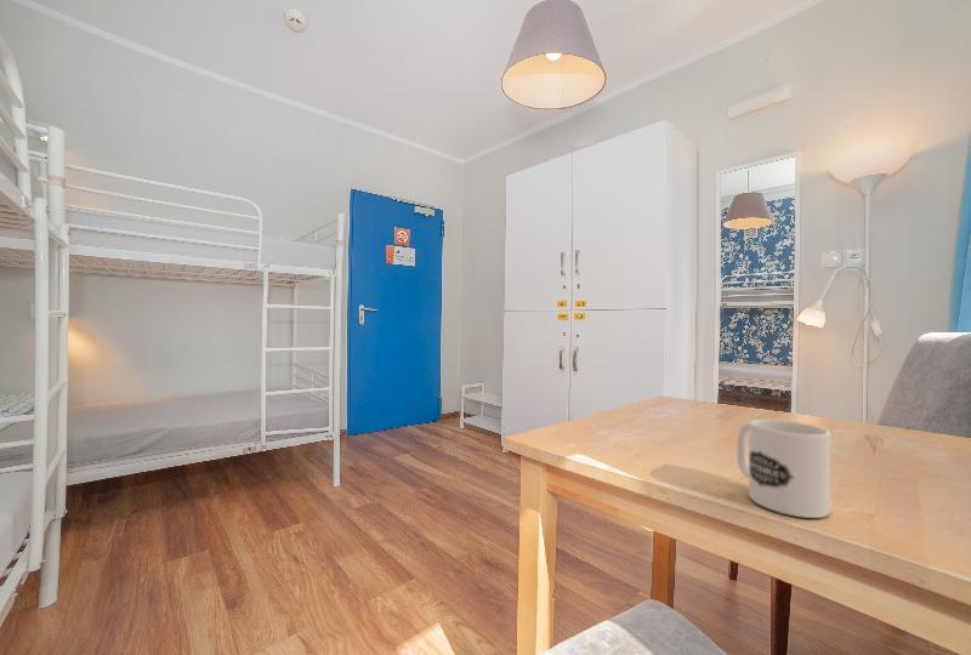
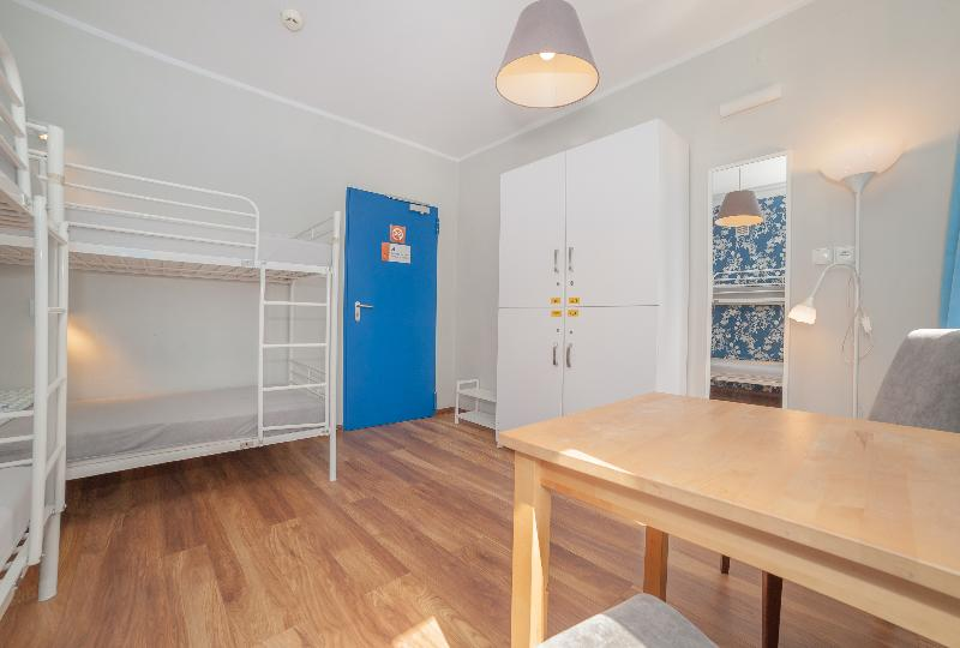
- mug (774, 460)
